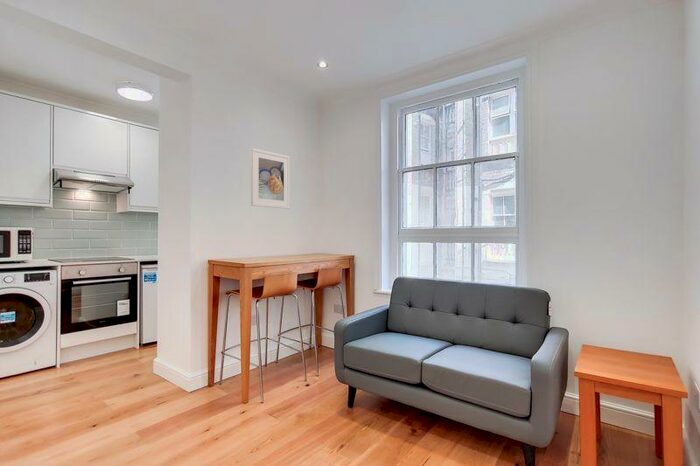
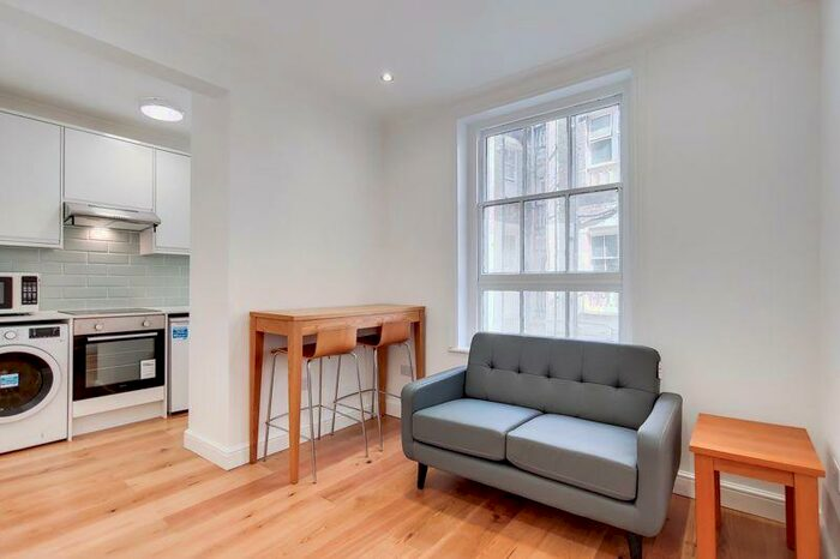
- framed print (271, 179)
